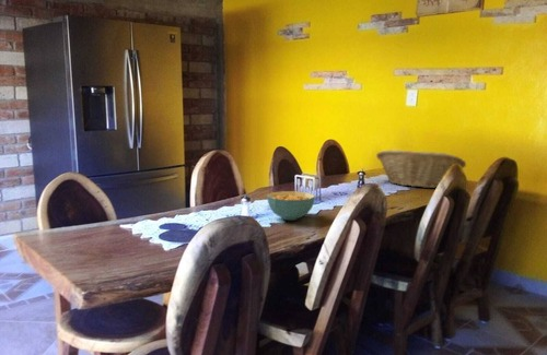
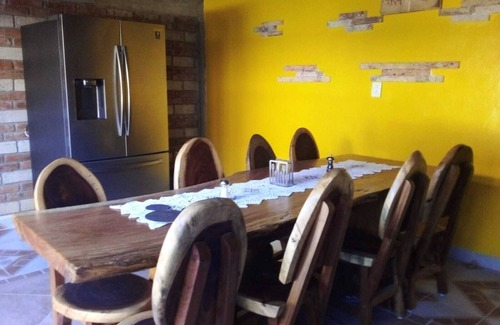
- cereal bowl (290, 206)
- fruit basket (419, 166)
